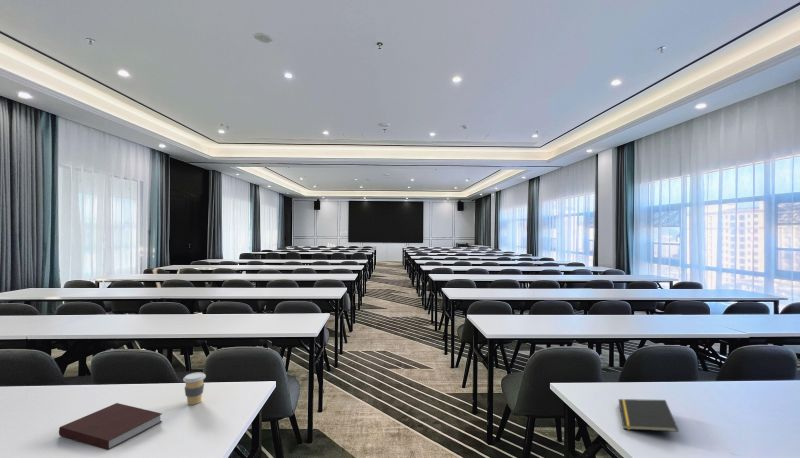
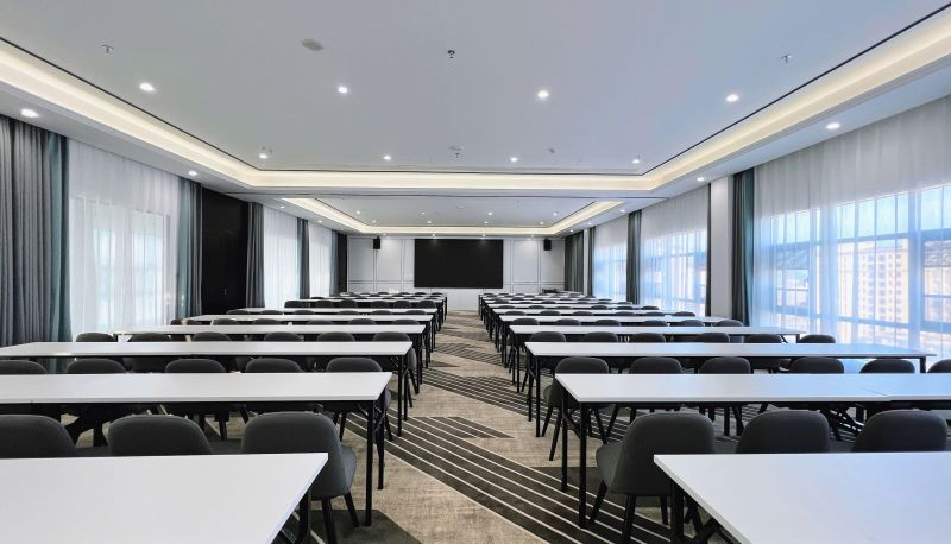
- notepad (645, 413)
- notebook (112, 424)
- coffee cup (194, 388)
